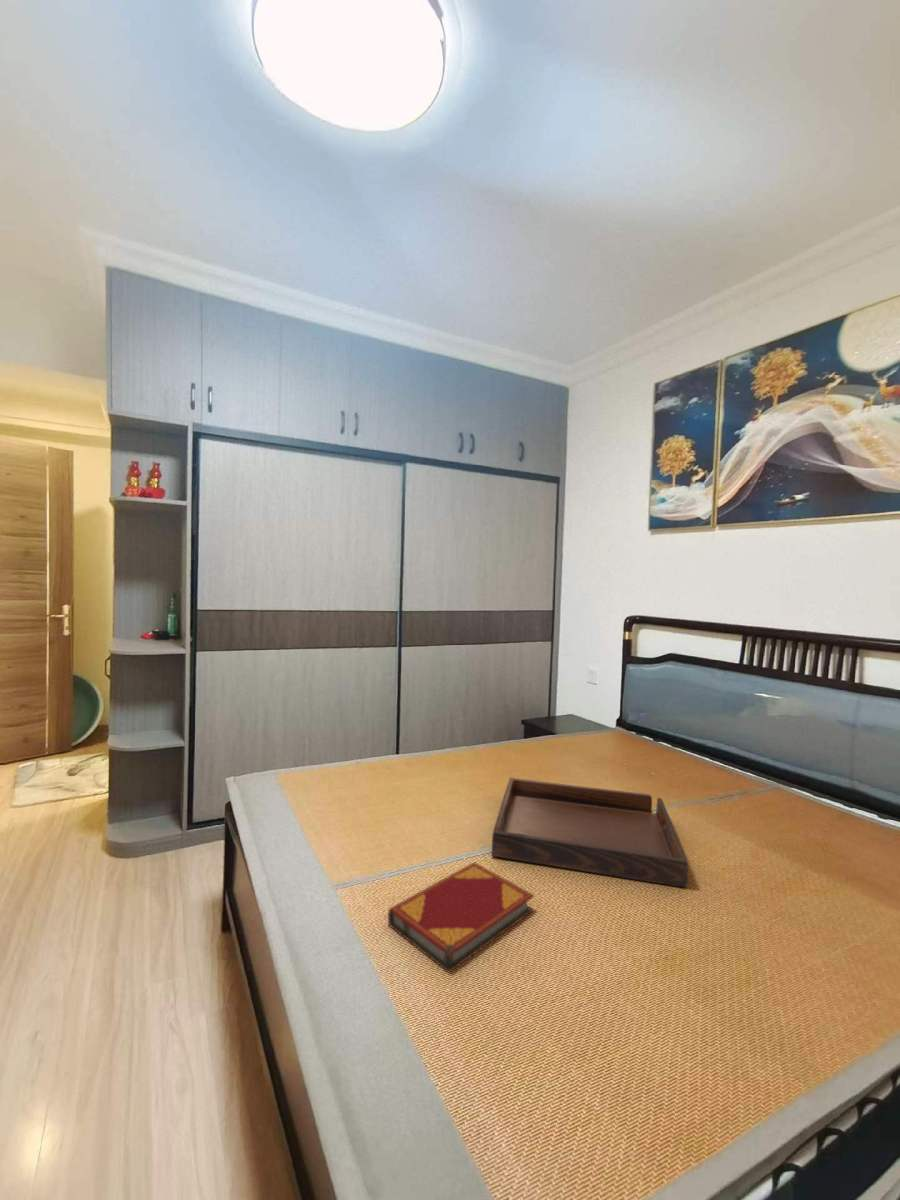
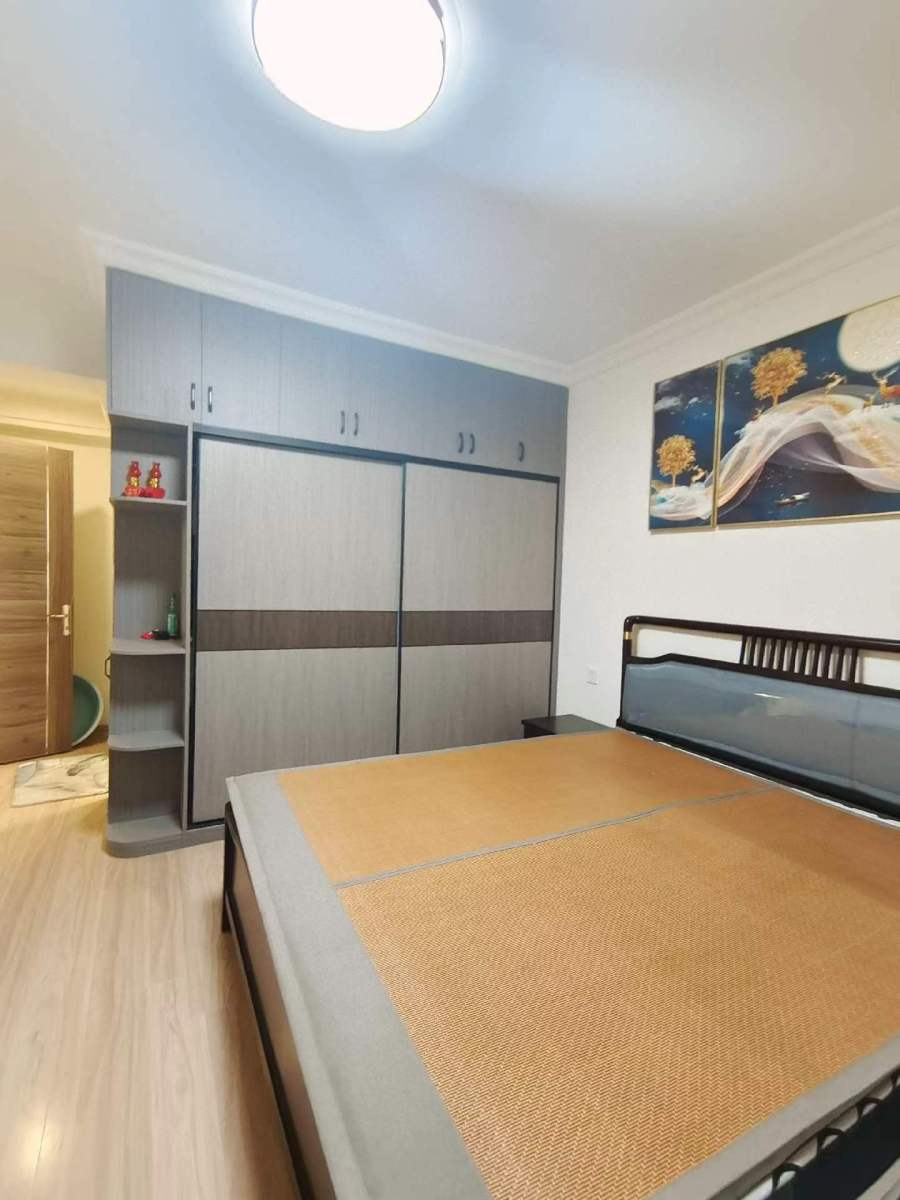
- serving tray (583, 823)
- hardback book (462, 909)
